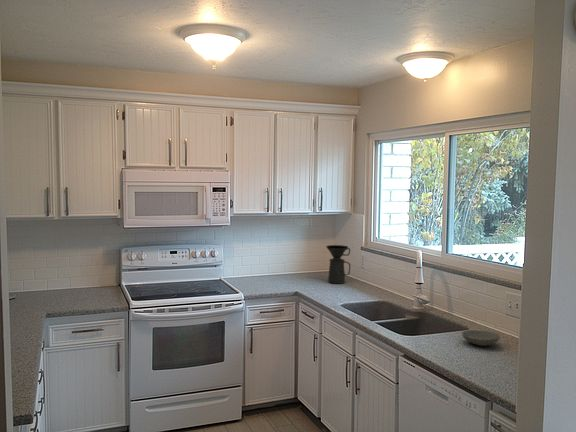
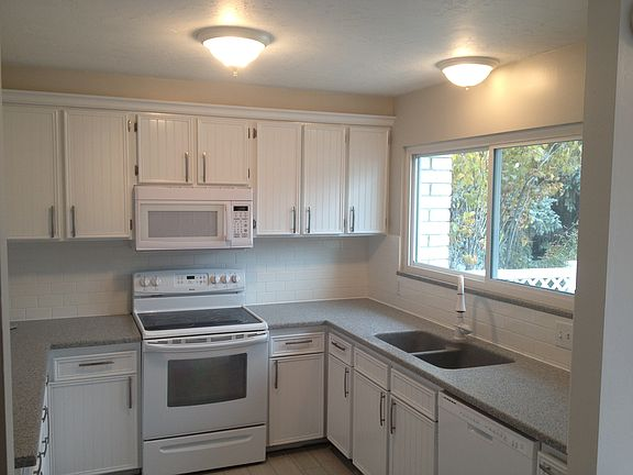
- bowl (480, 339)
- coffee maker (336, 264)
